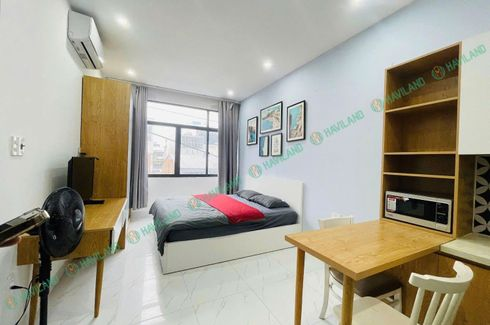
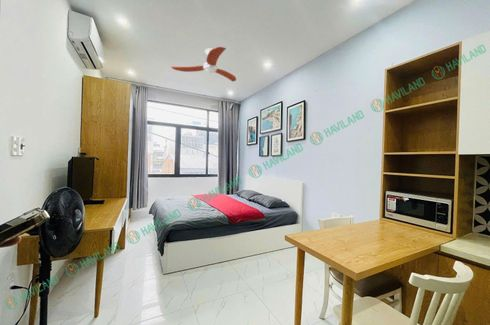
+ ceiling fan (207, 59)
